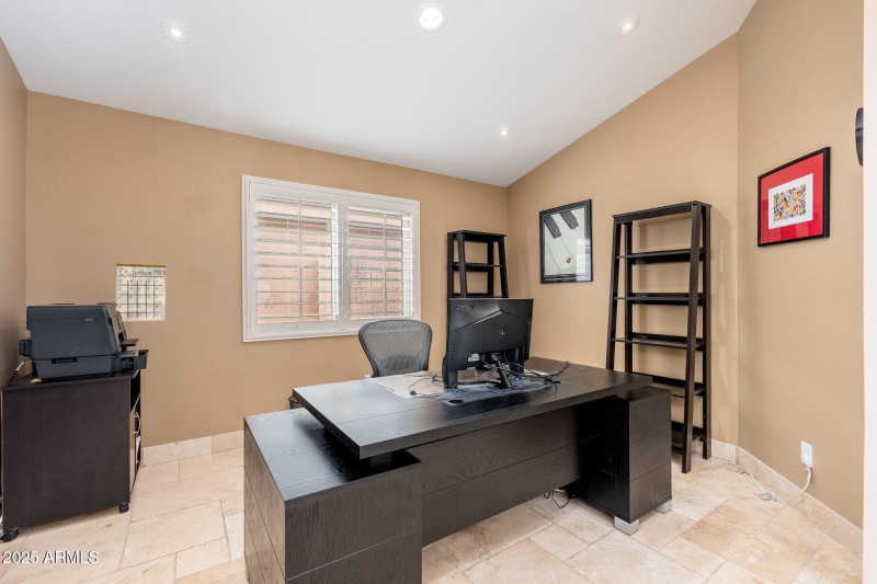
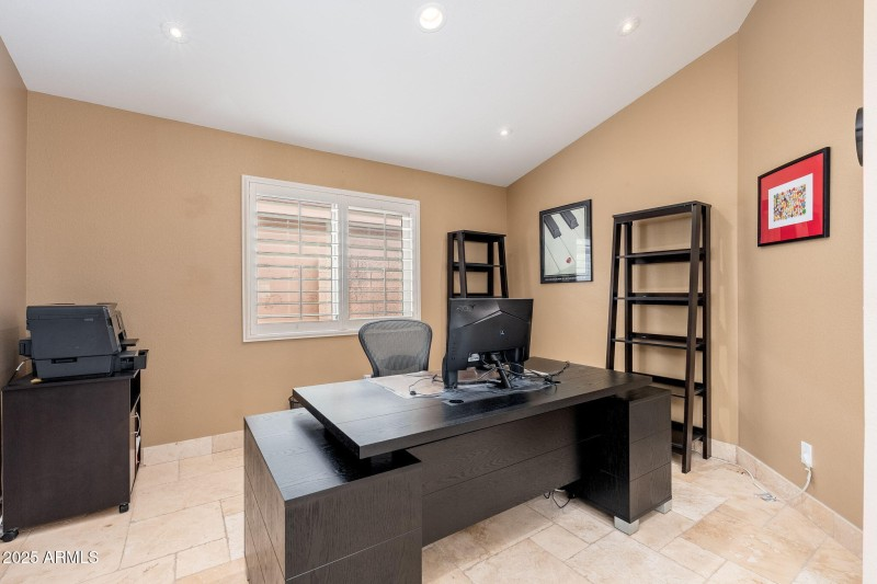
- calendar (141, 285)
